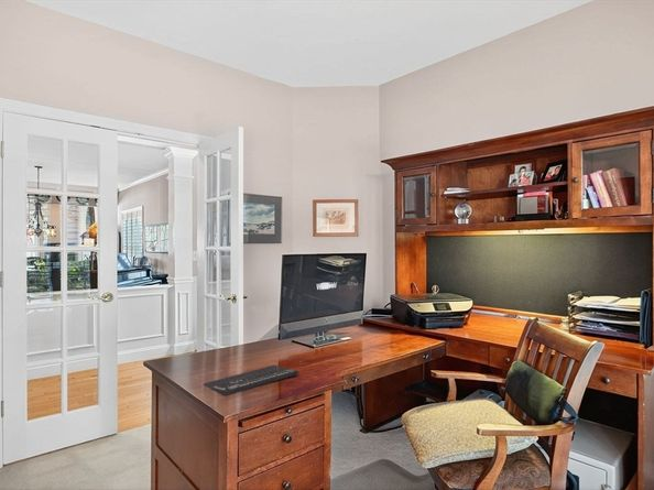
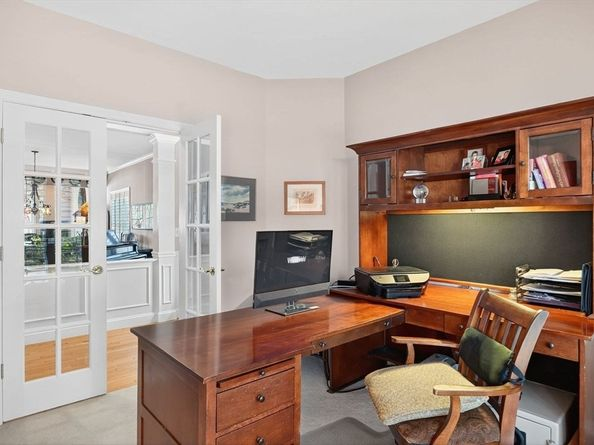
- keyboard (252, 377)
